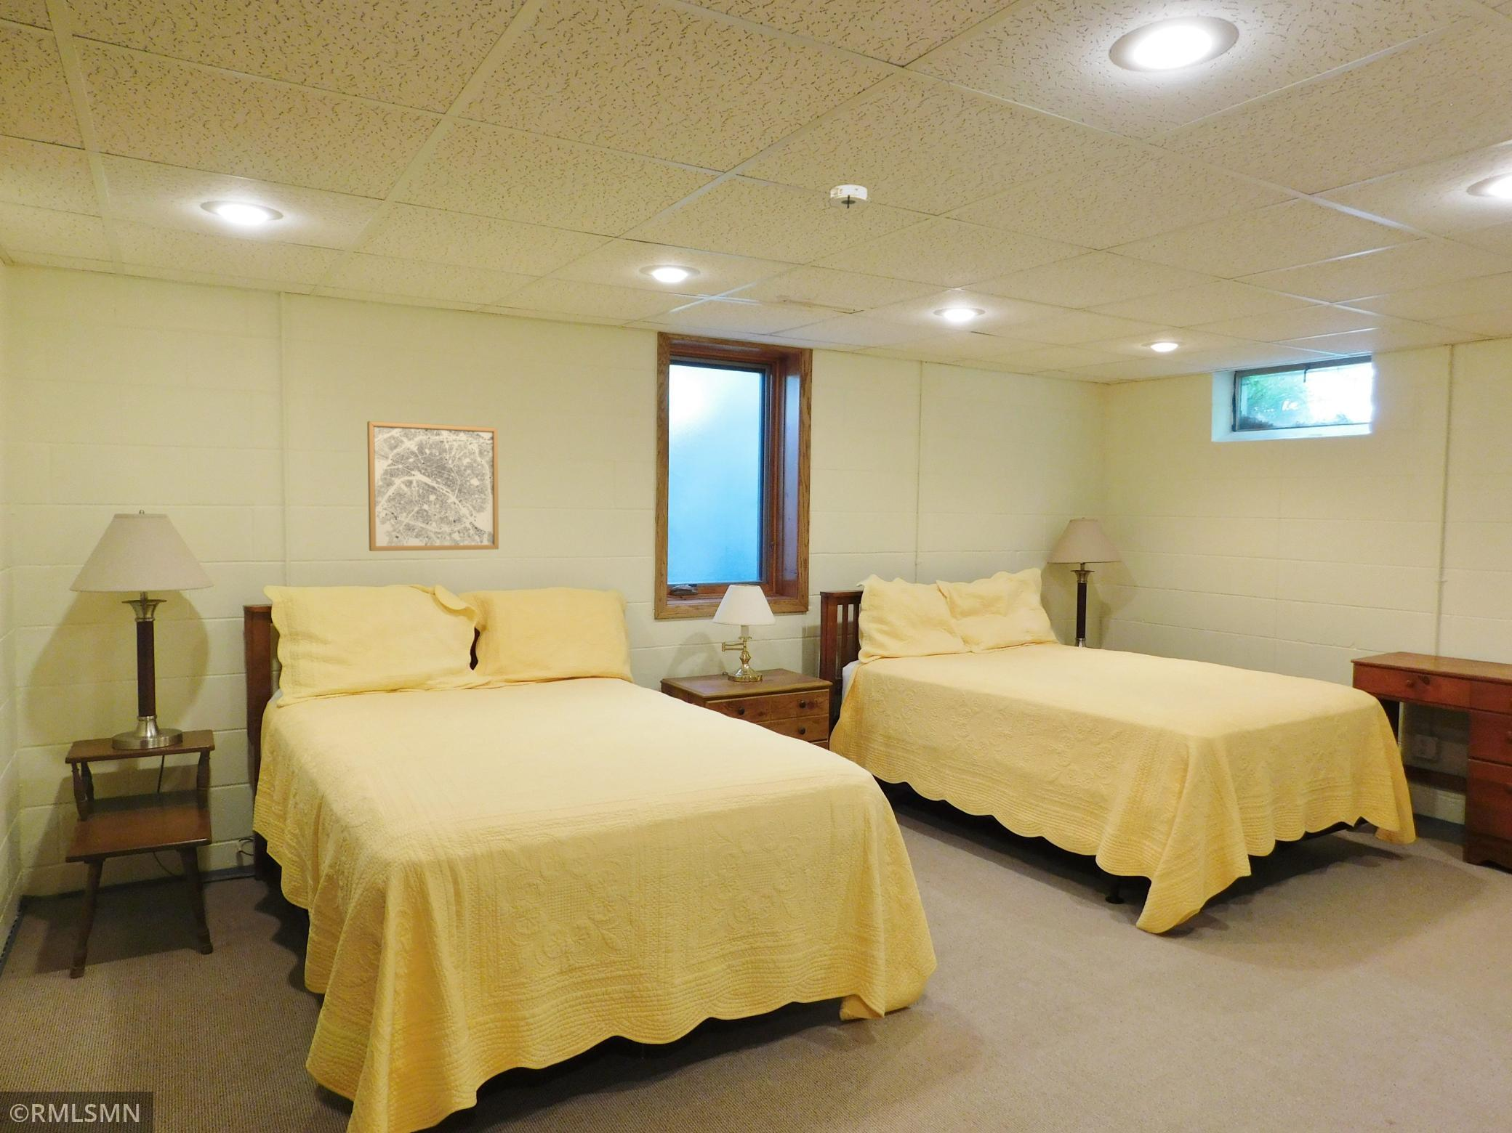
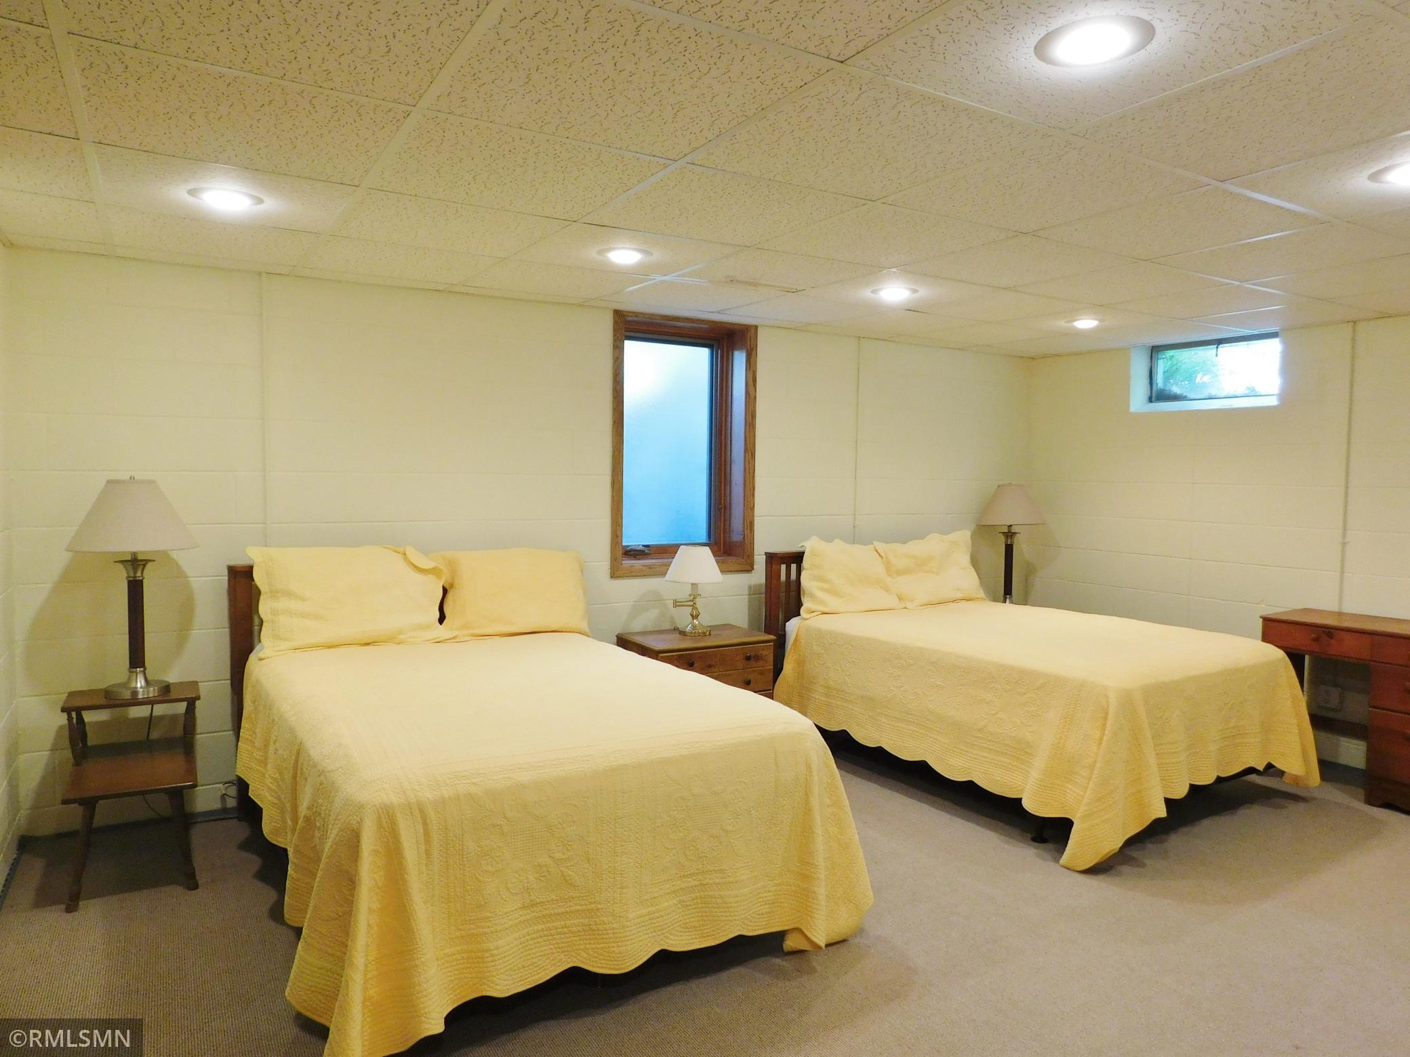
- wall art (435, 487)
- smoke detector (846, 196)
